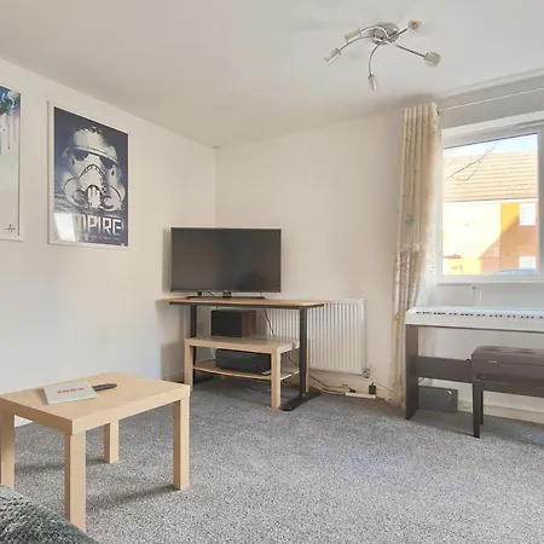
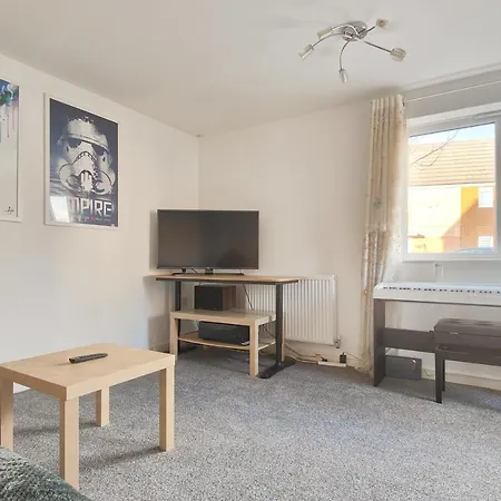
- magazine (69, 390)
